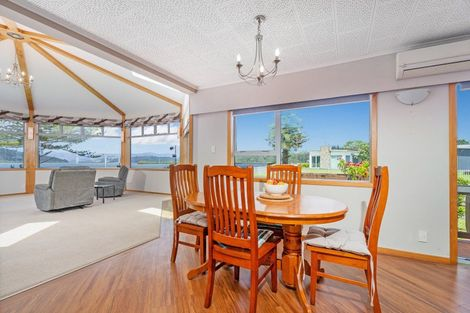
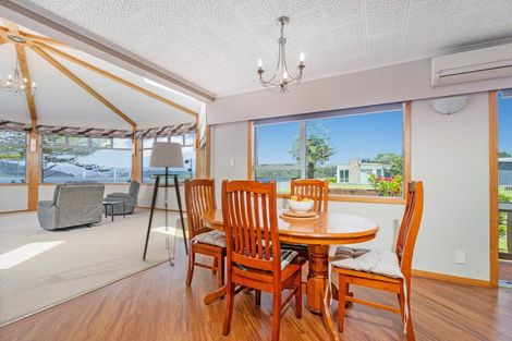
+ floor lamp (167, 197)
